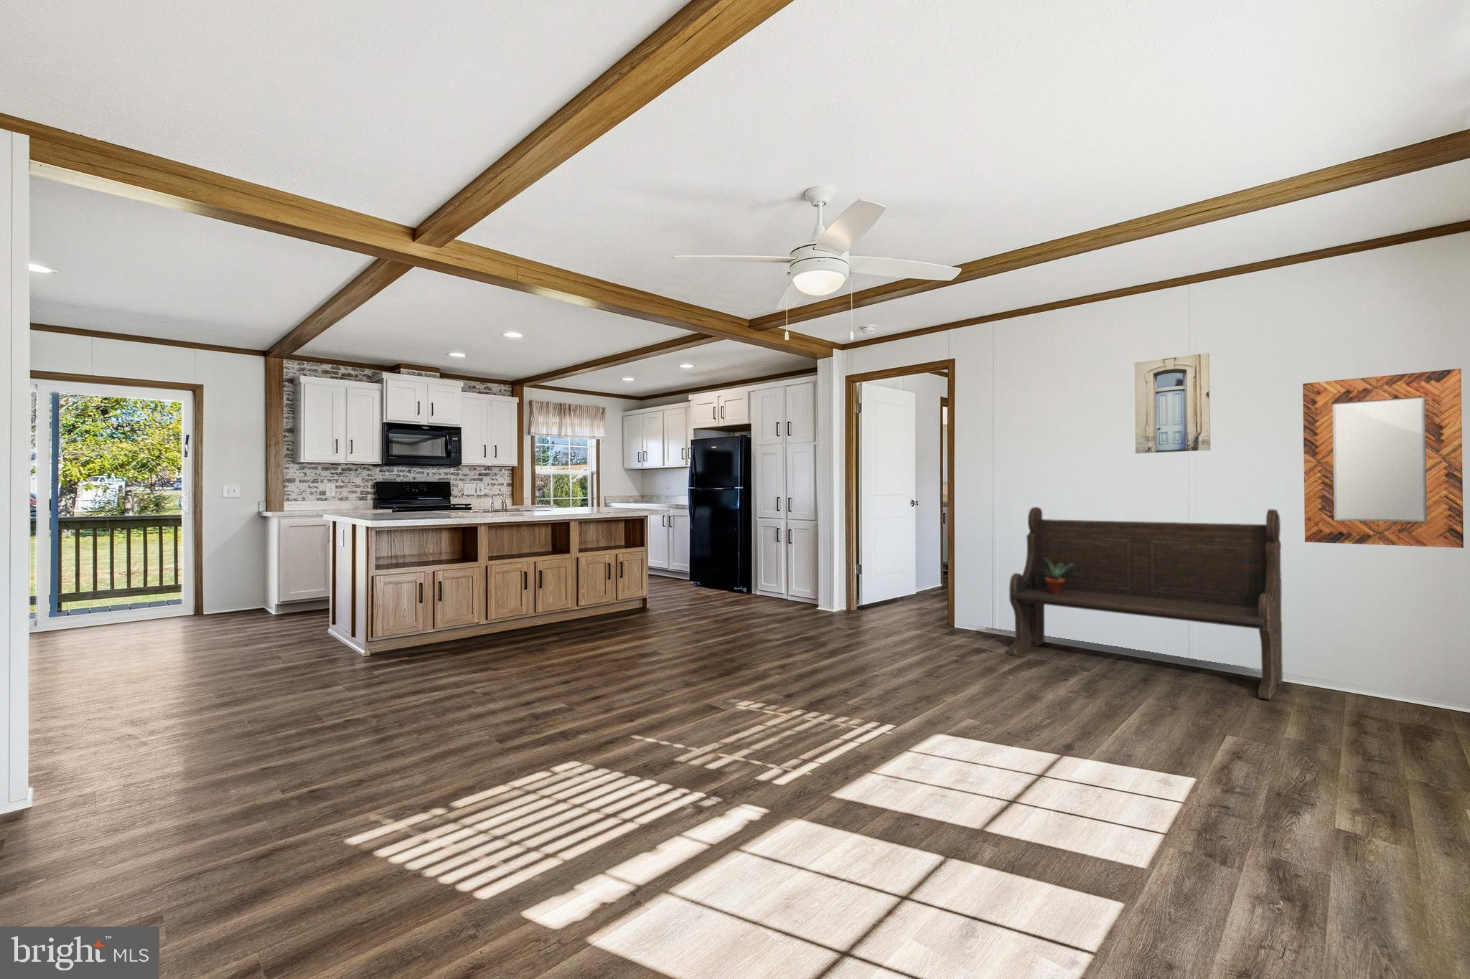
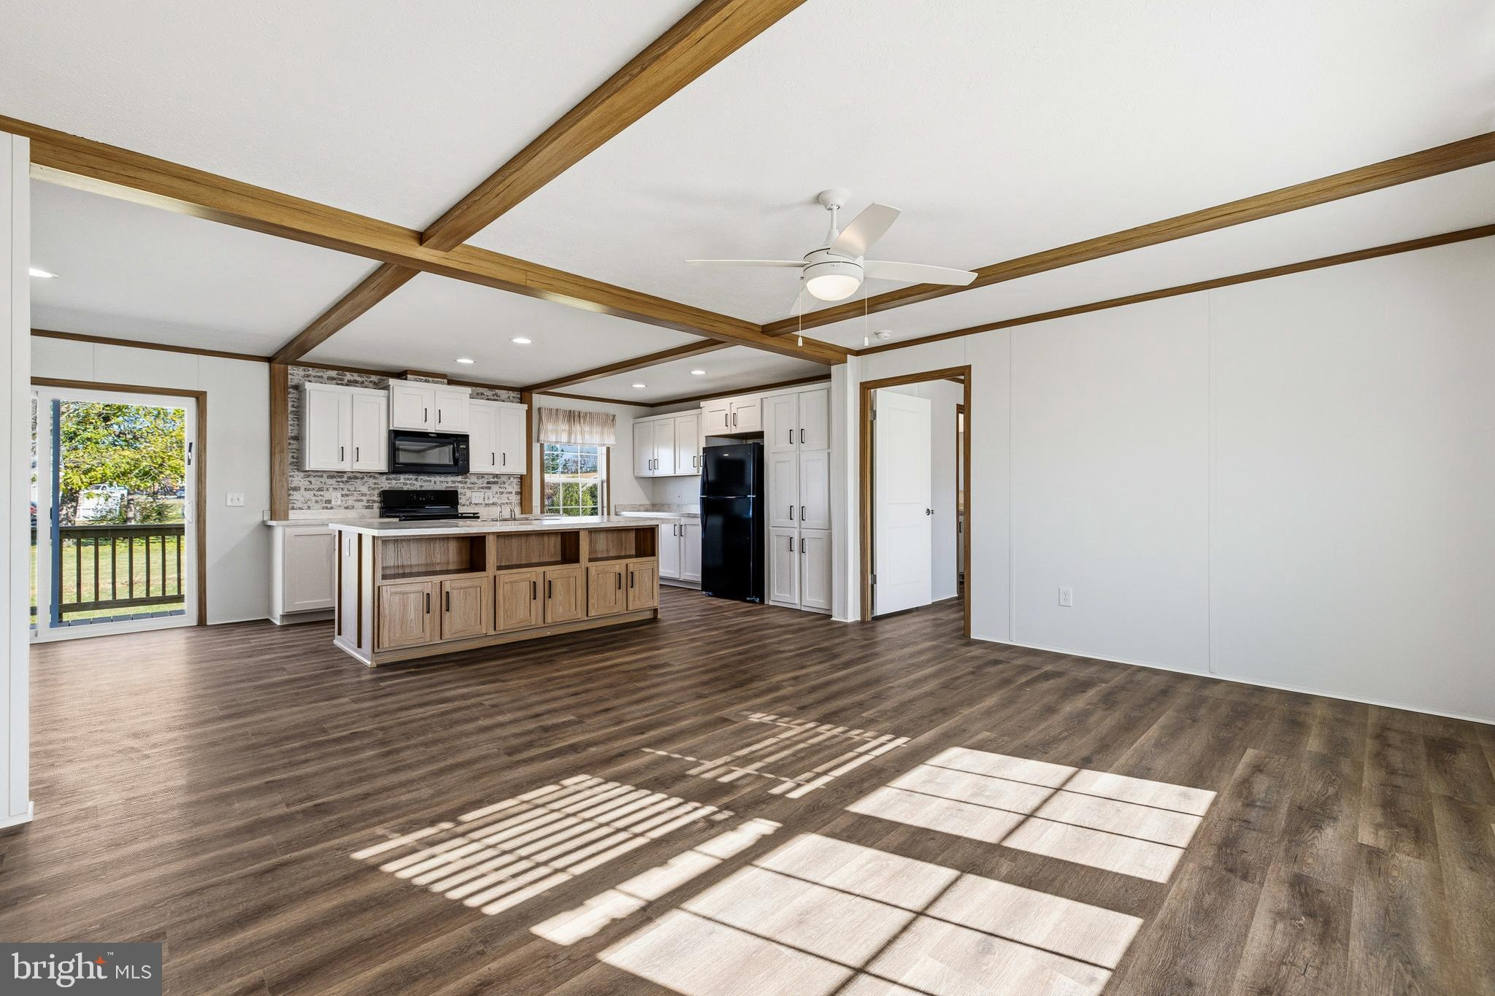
- bench (1134, 587)
- wall art (1171, 404)
- potted plant (1055, 575)
- home mirror (1378, 460)
